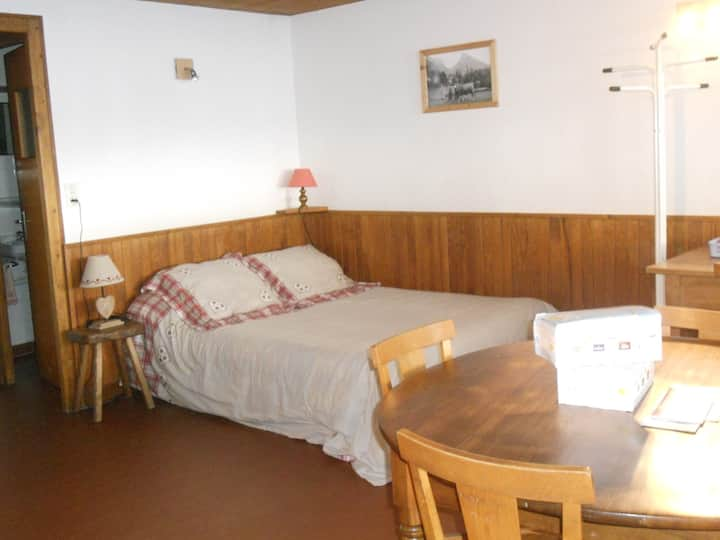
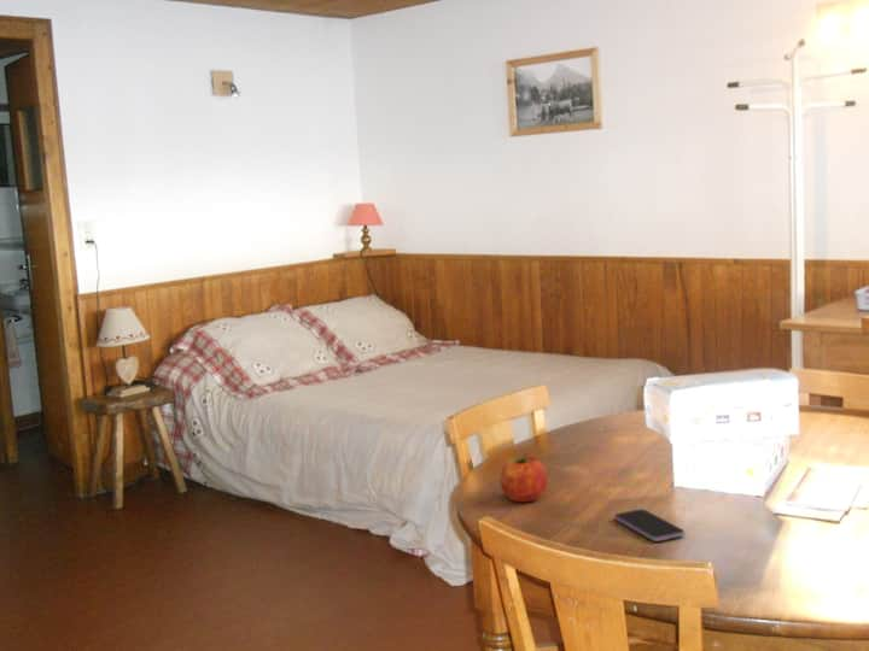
+ fruit (523, 476)
+ smartphone (648, 524)
